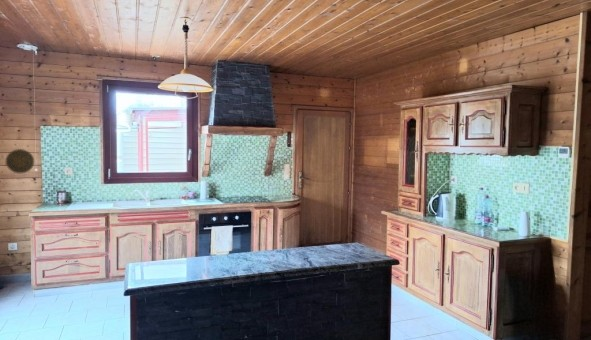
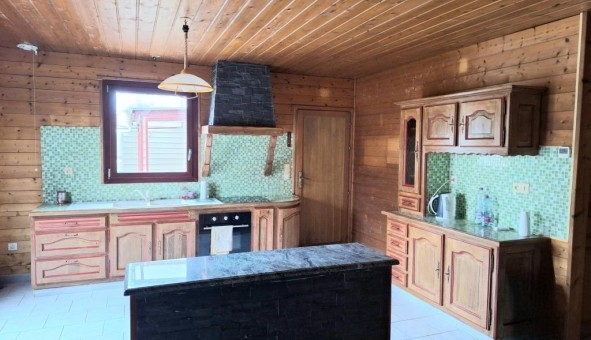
- decorative plate (19, 161)
